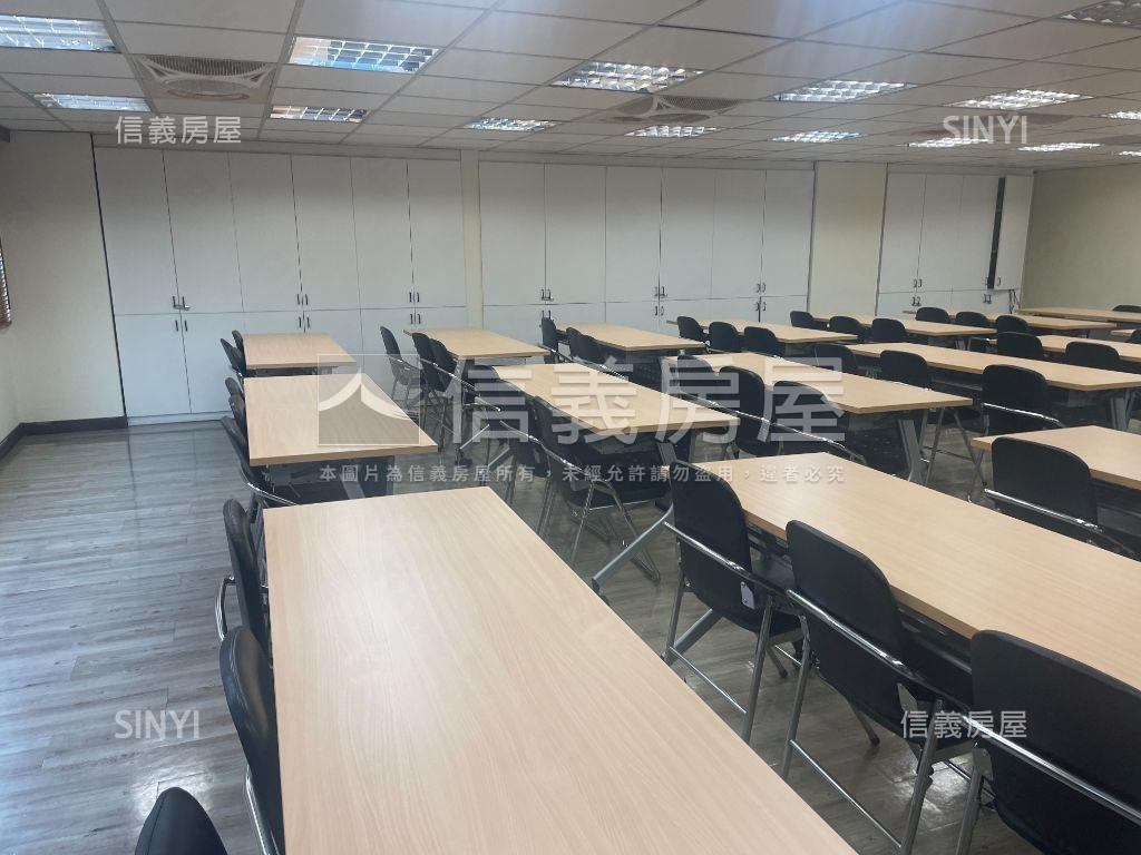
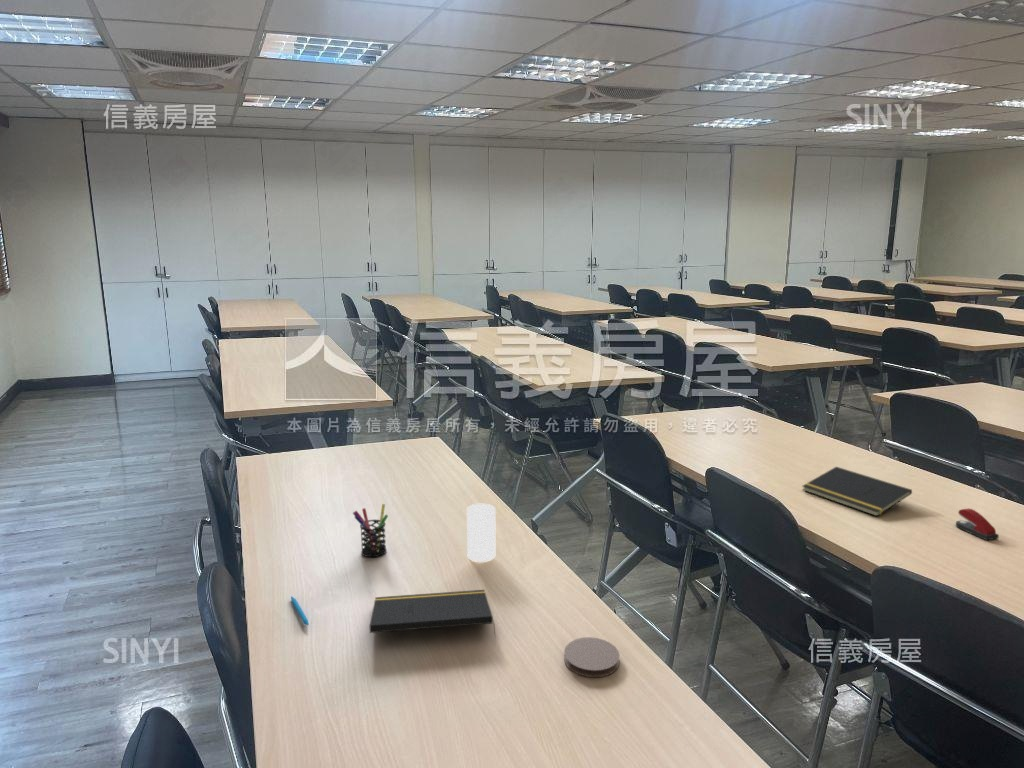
+ stapler (976, 522)
+ coaster (591, 656)
+ notepad (855, 489)
+ notepad (431, 609)
+ pen (299, 609)
+ pen holder (374, 529)
+ cup (481, 532)
